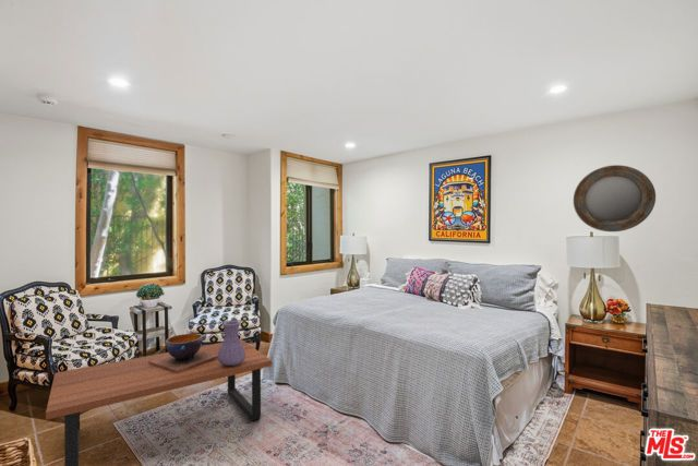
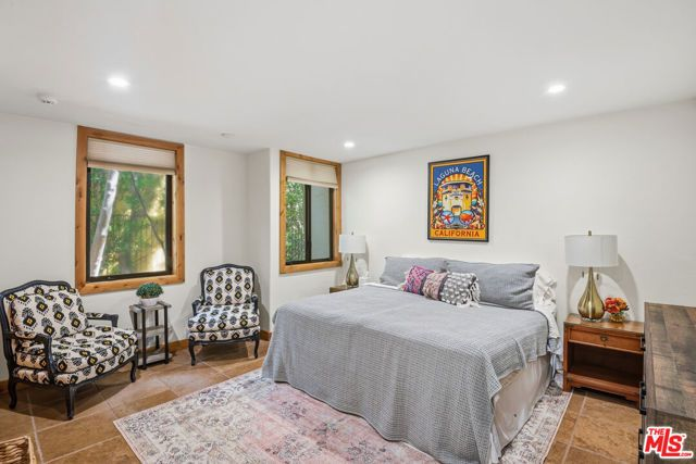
- decorative bowl (183, 348)
- coffee table (165, 391)
- home mirror (612, 199)
- vase (231, 343)
